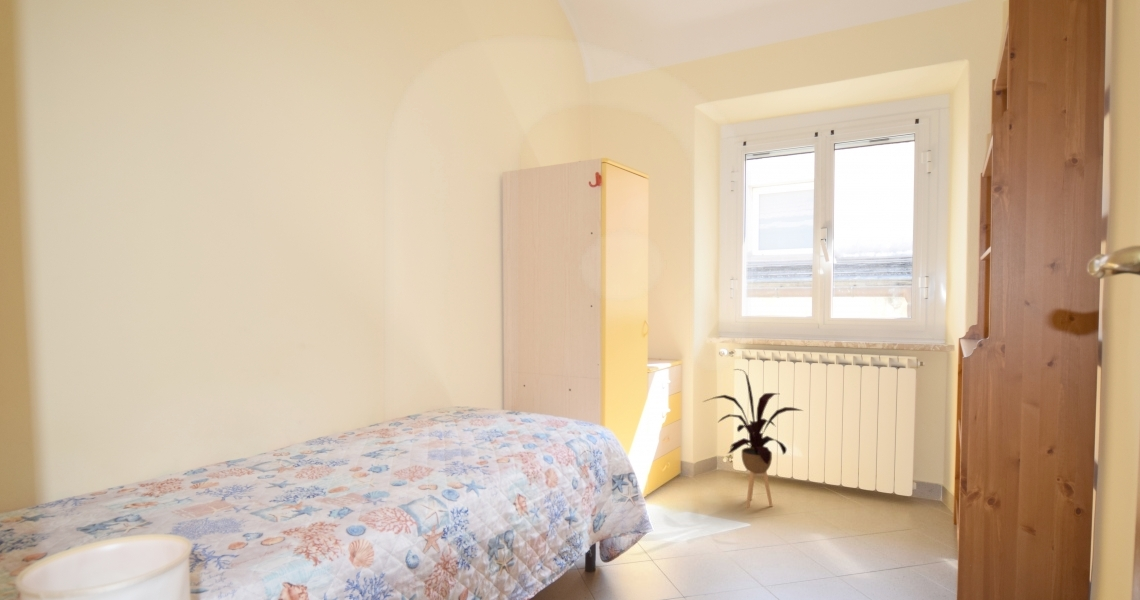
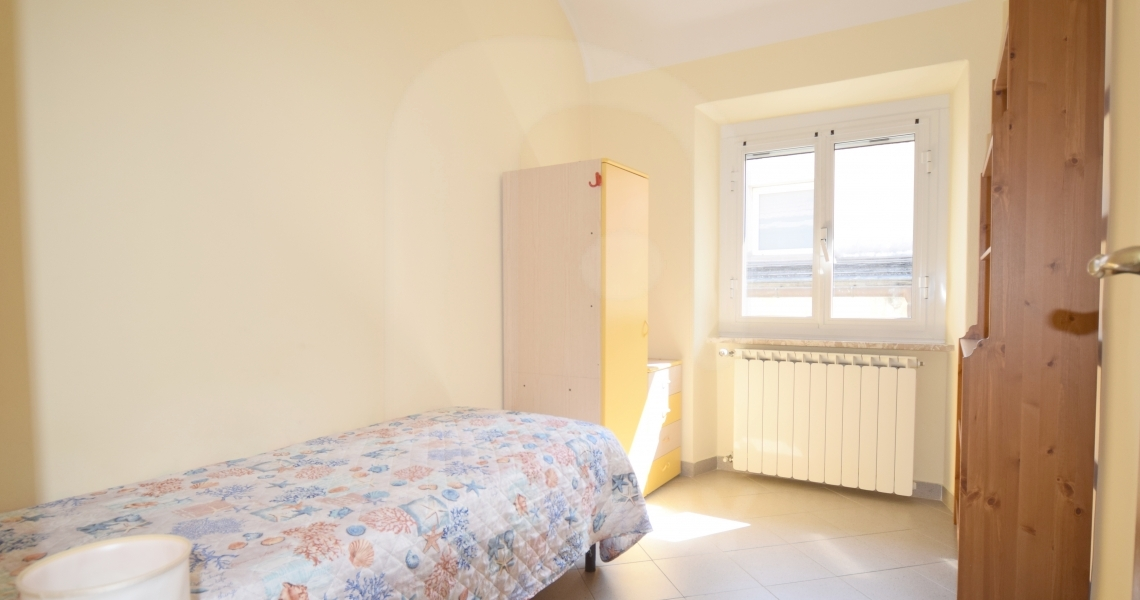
- house plant (752, 434)
